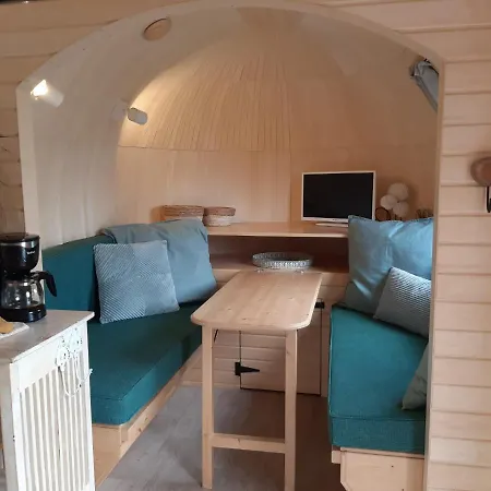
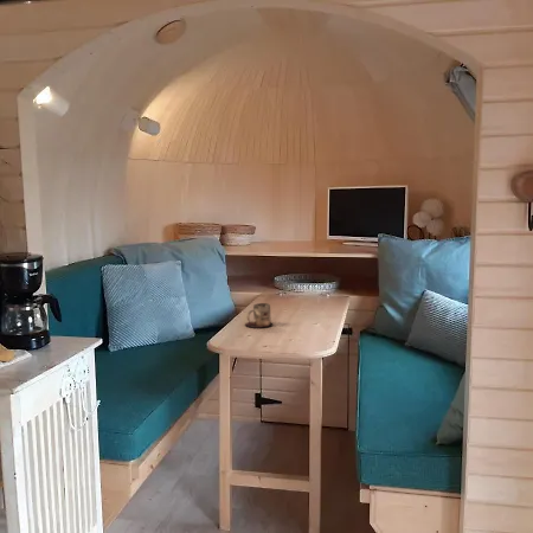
+ mug (258, 314)
